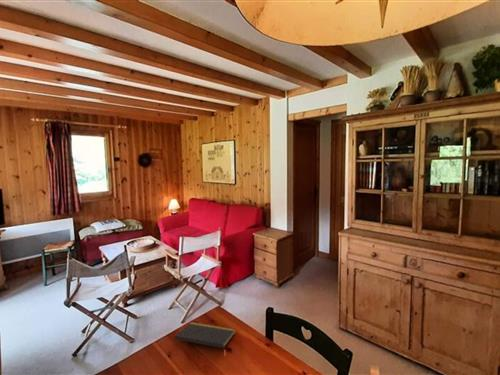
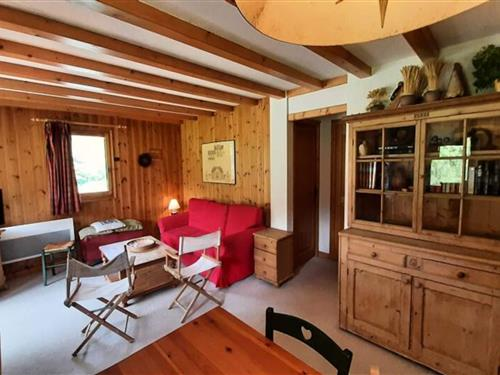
- notepad (206, 333)
